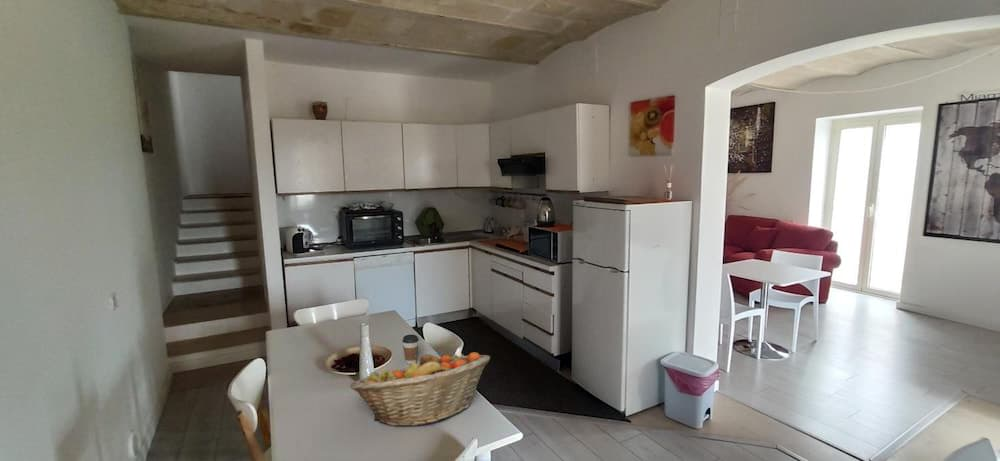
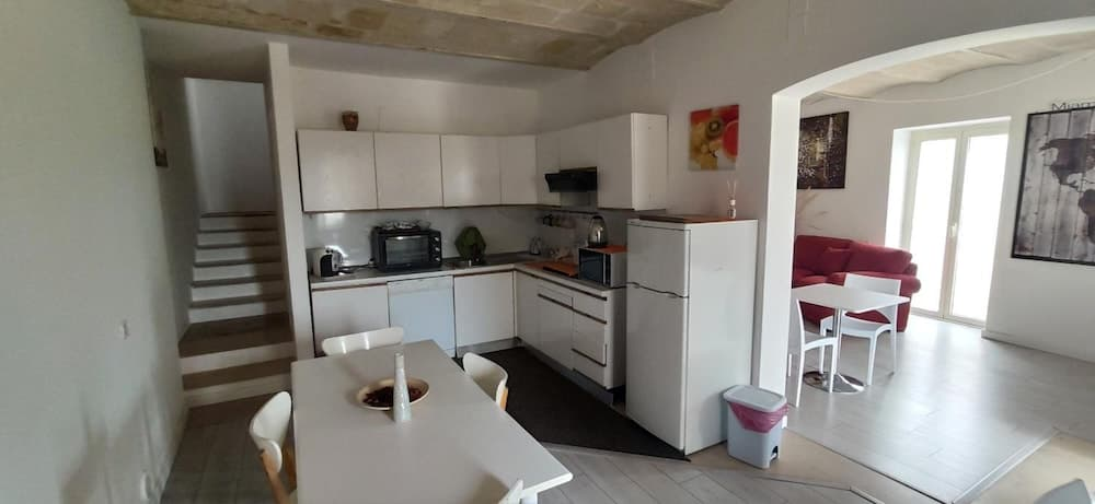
- coffee cup (411, 349)
- fruit basket (423, 381)
